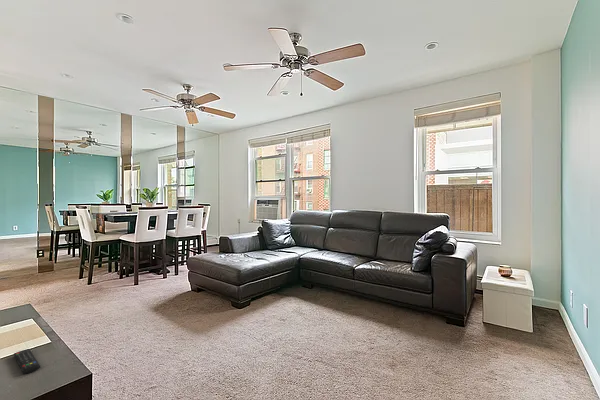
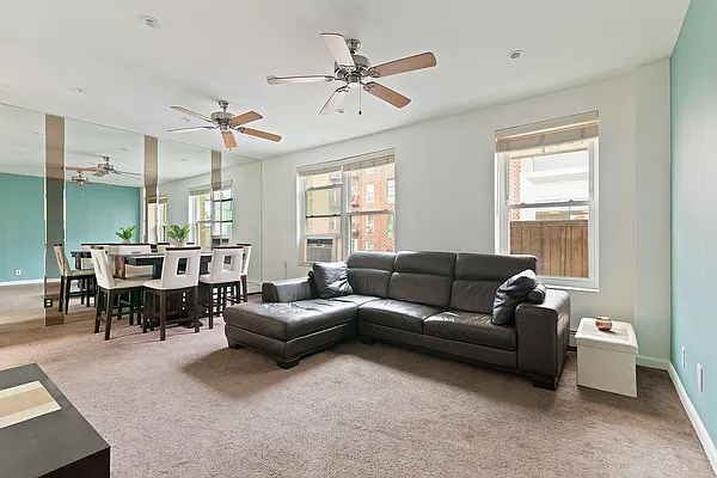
- remote control (26, 360)
